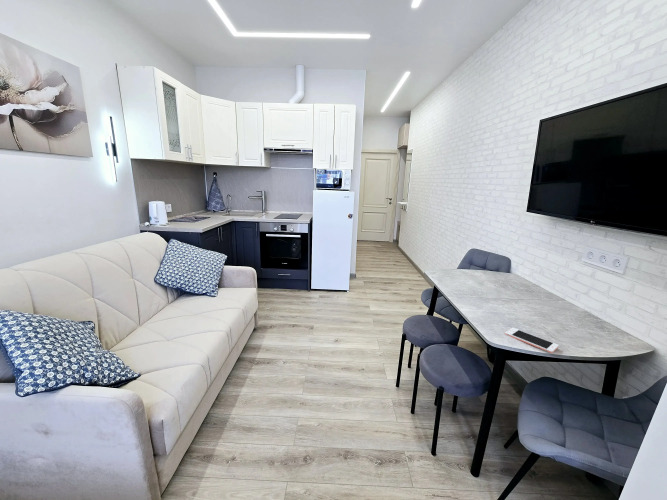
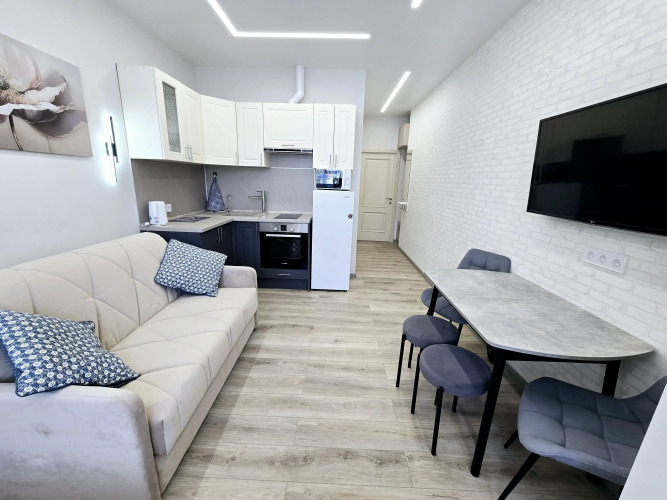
- cell phone (530, 339)
